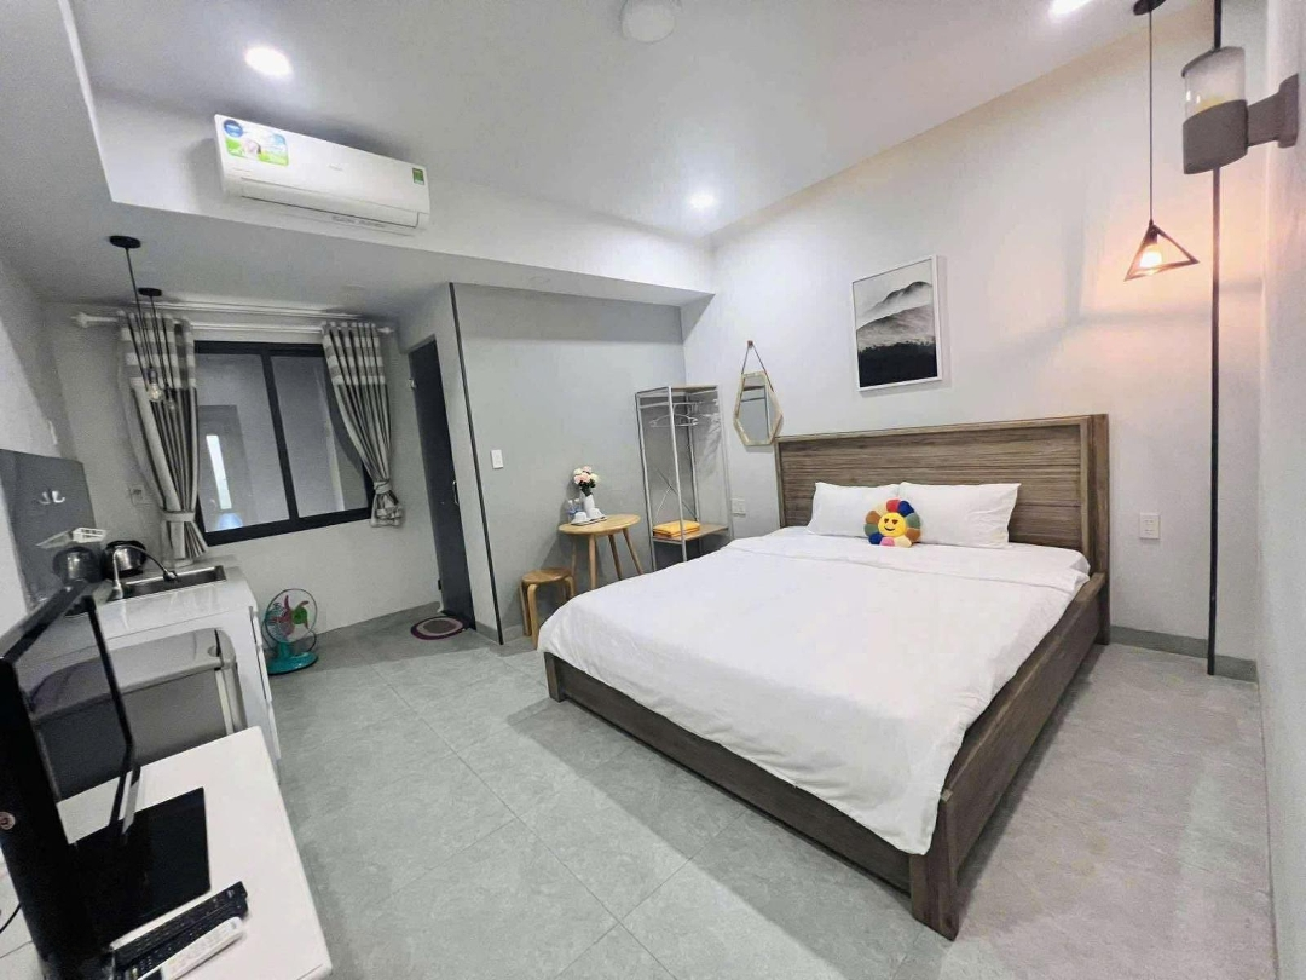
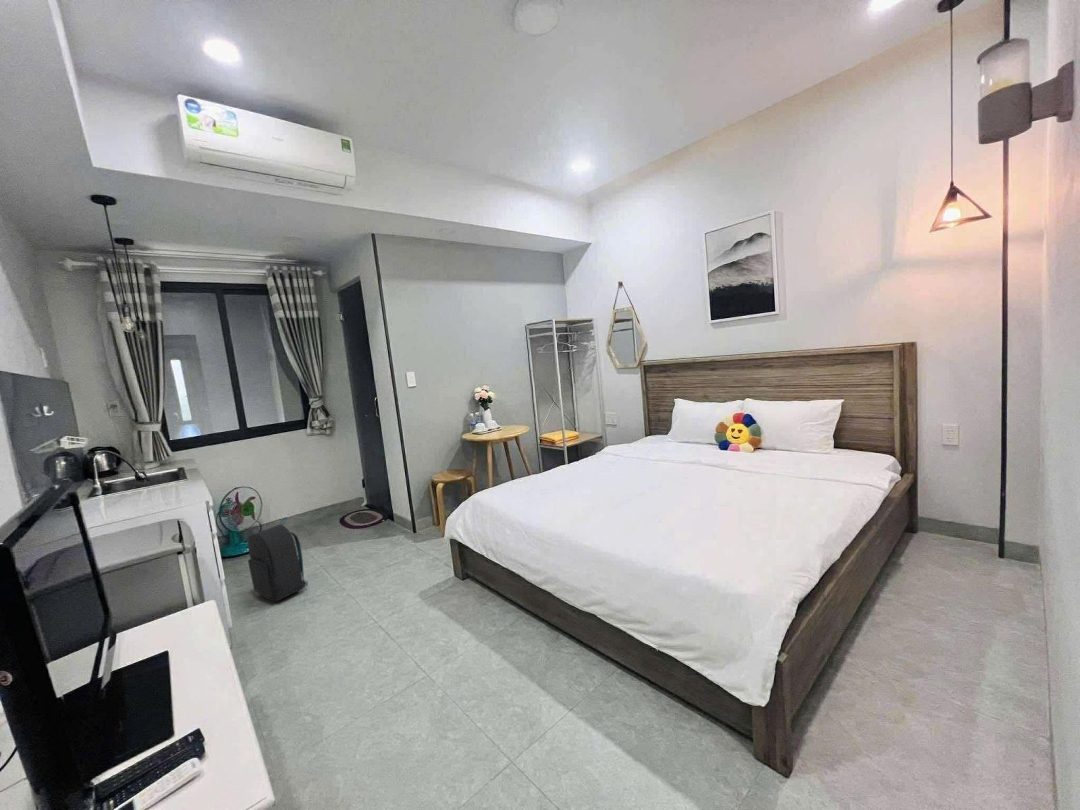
+ backpack (275, 558)
